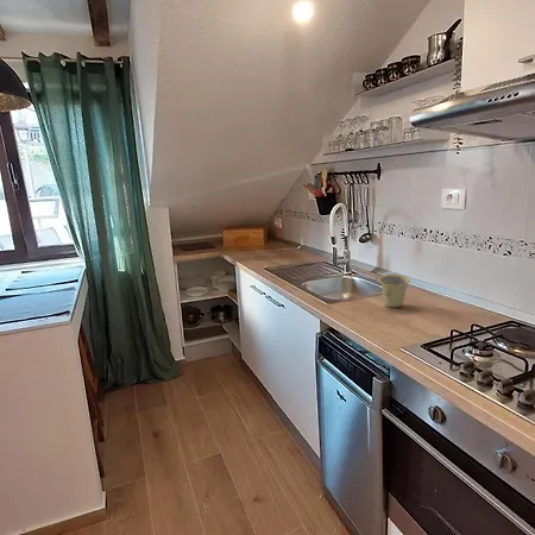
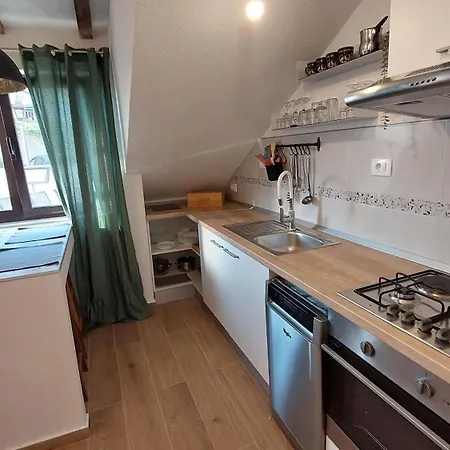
- cup (394, 291)
